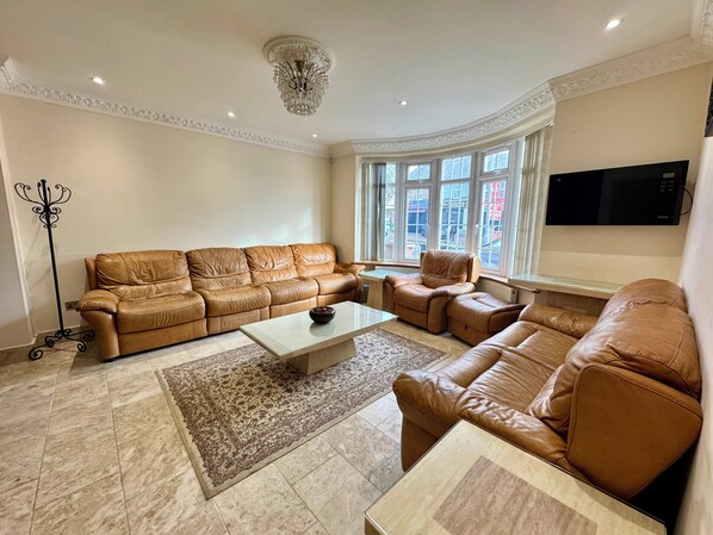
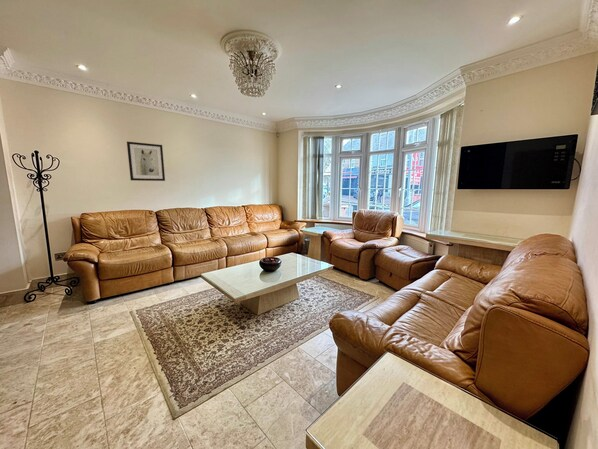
+ wall art (146, 162)
